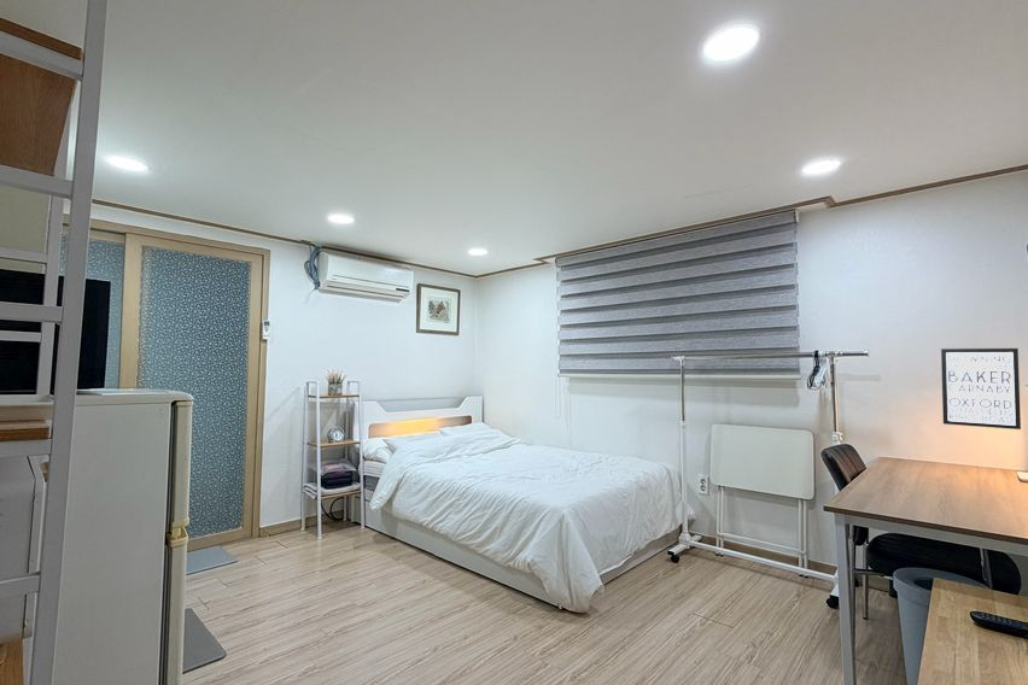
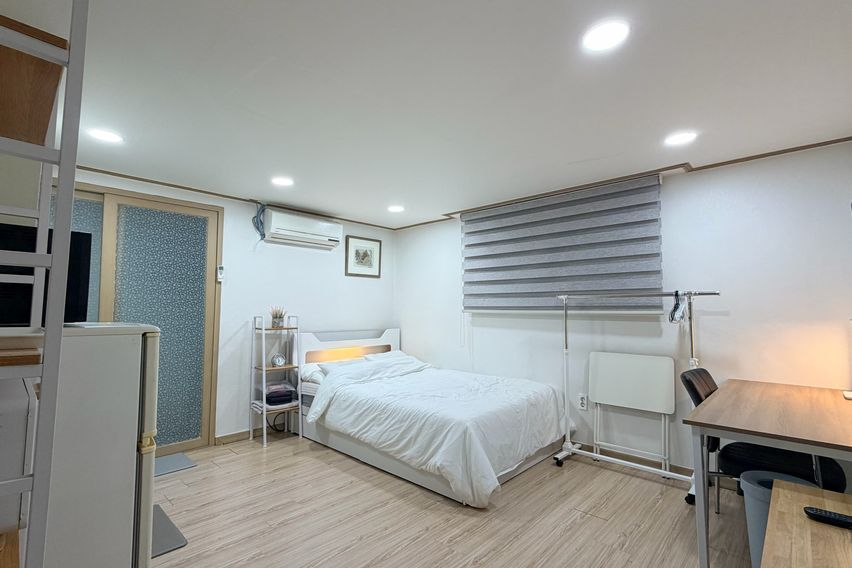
- wall art (979, 387)
